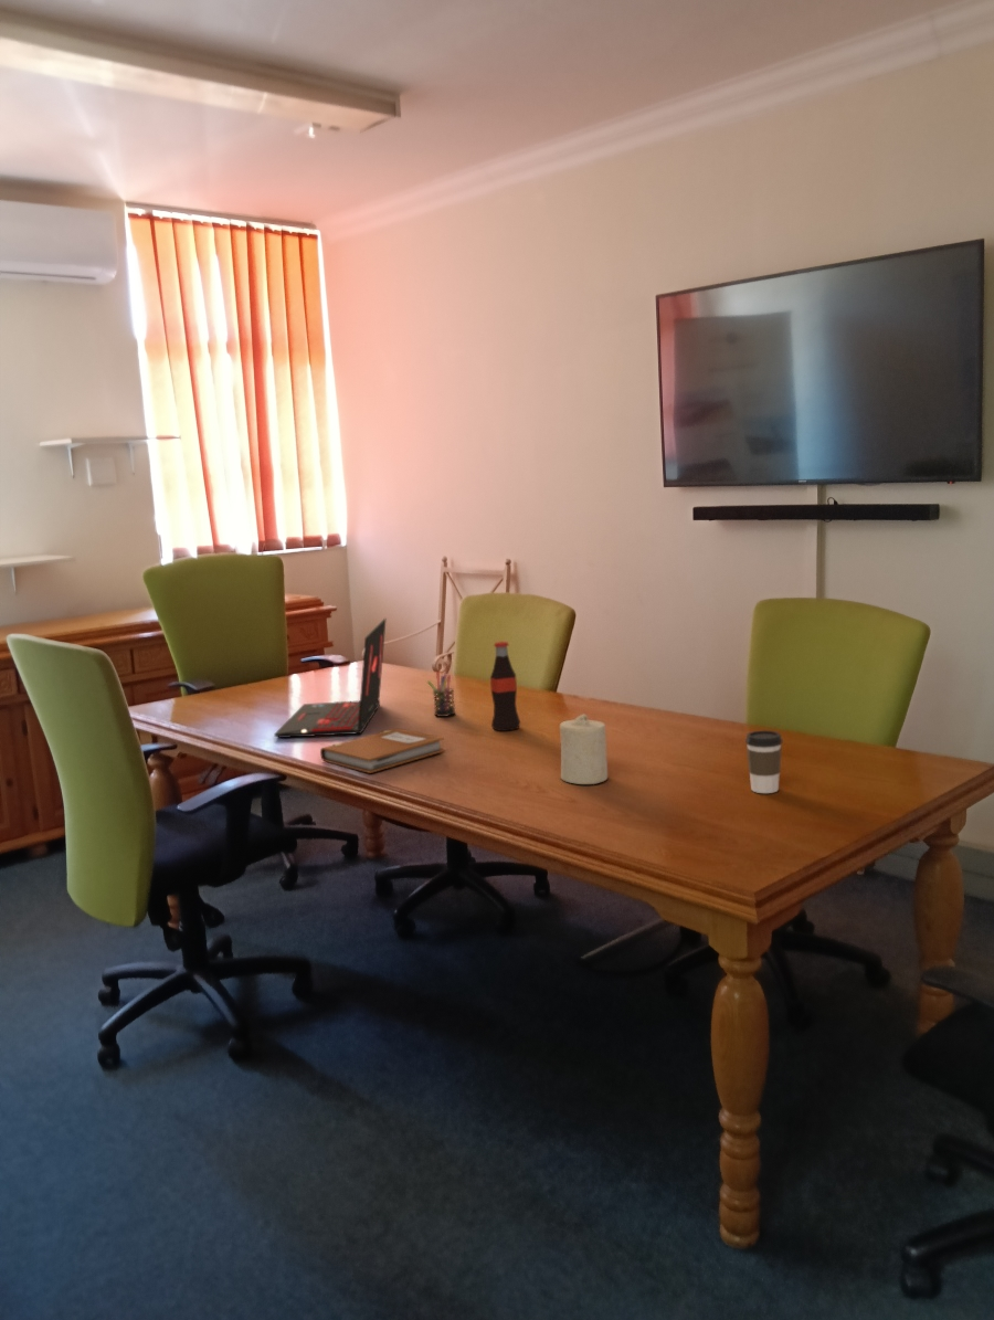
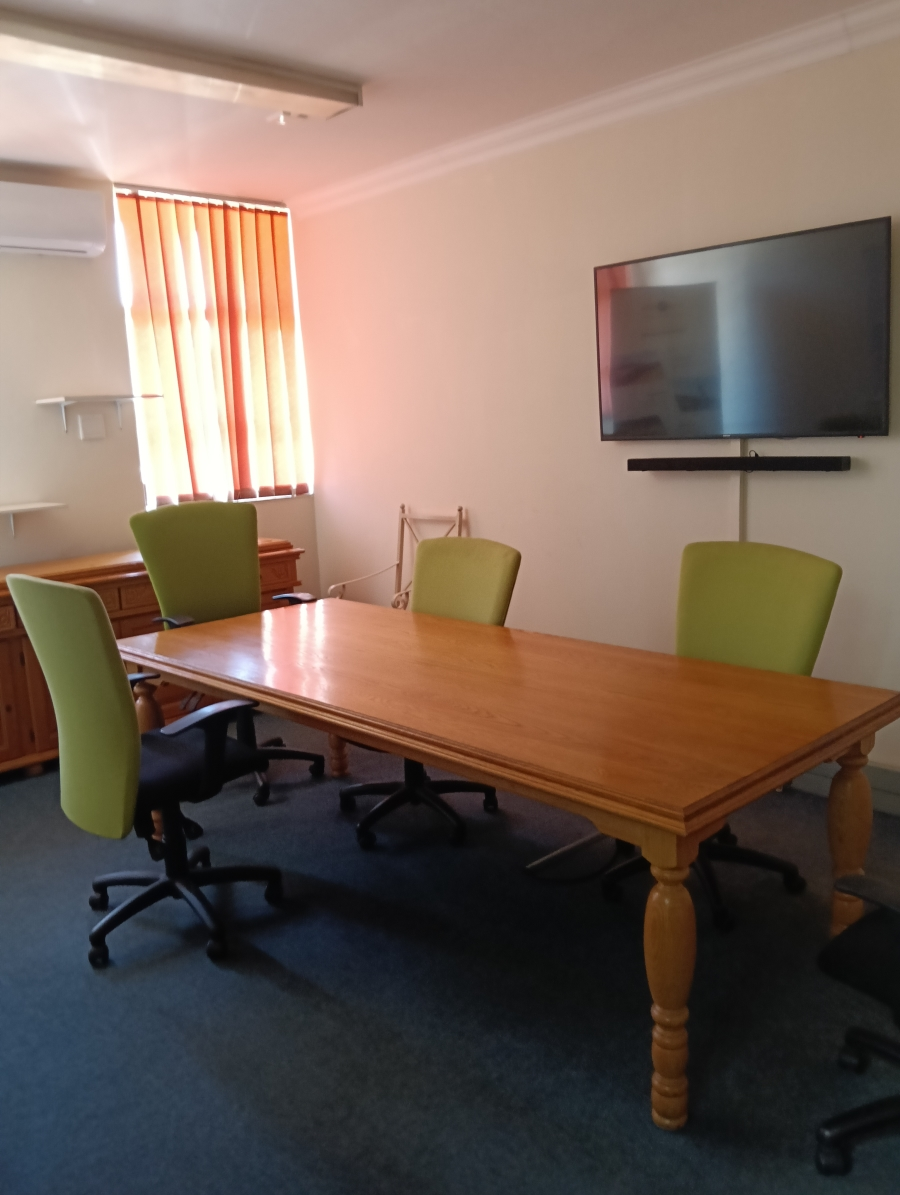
- notebook (383, 748)
- candle (582, 746)
- bottle (504, 685)
- coffee cup (764, 762)
- pen holder (441, 693)
- laptop (336, 701)
